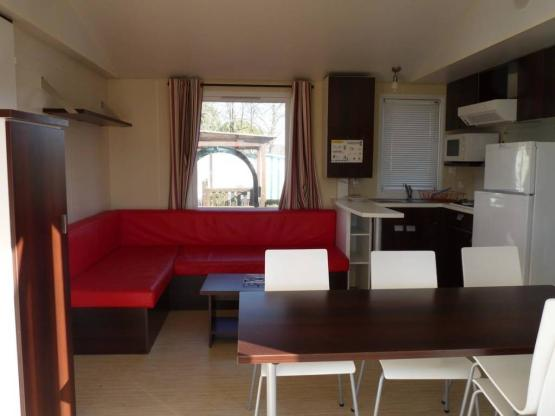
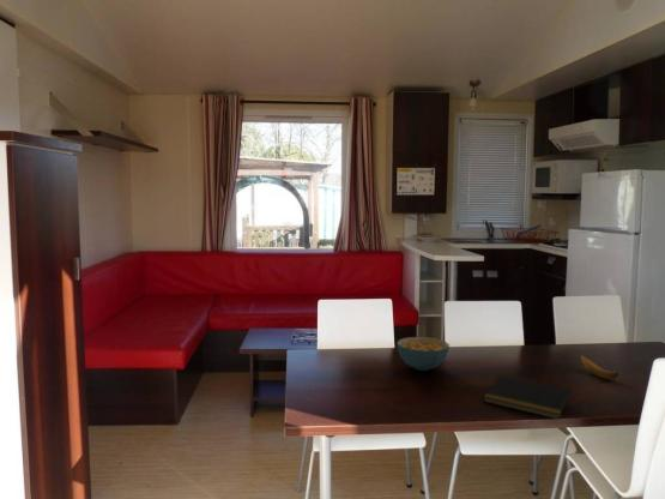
+ banana (597, 367)
+ cereal bowl (422, 355)
+ notepad (526, 395)
